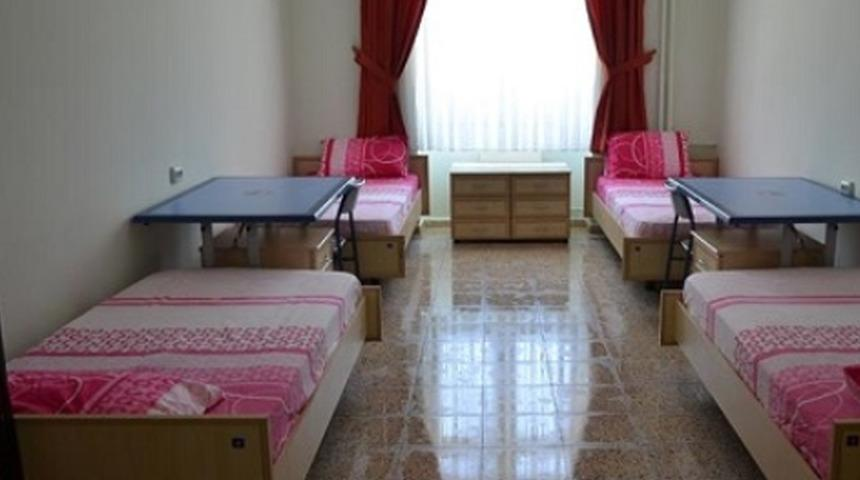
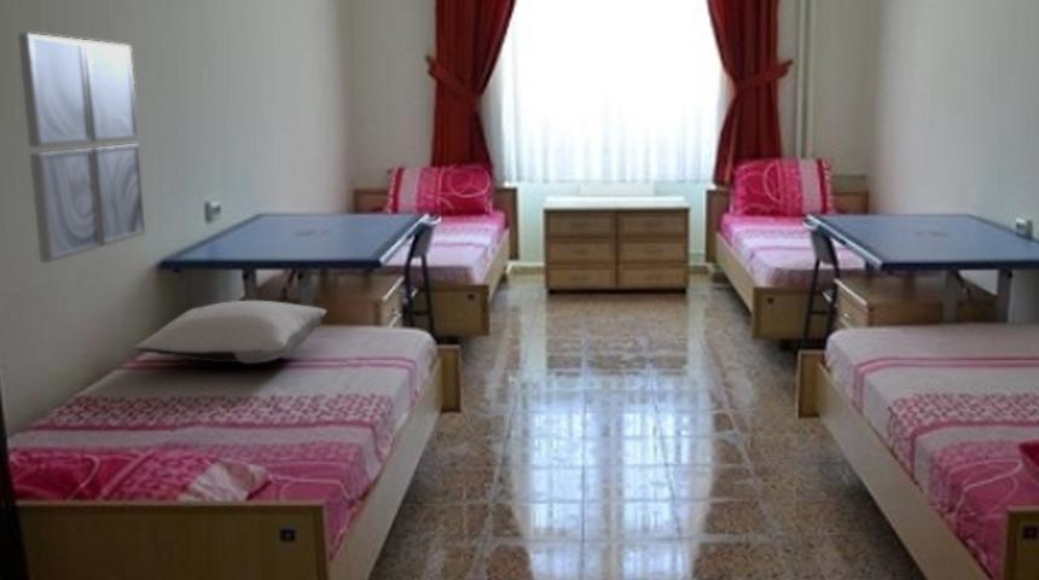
+ pillow (237, 331)
+ wall art (88, 147)
